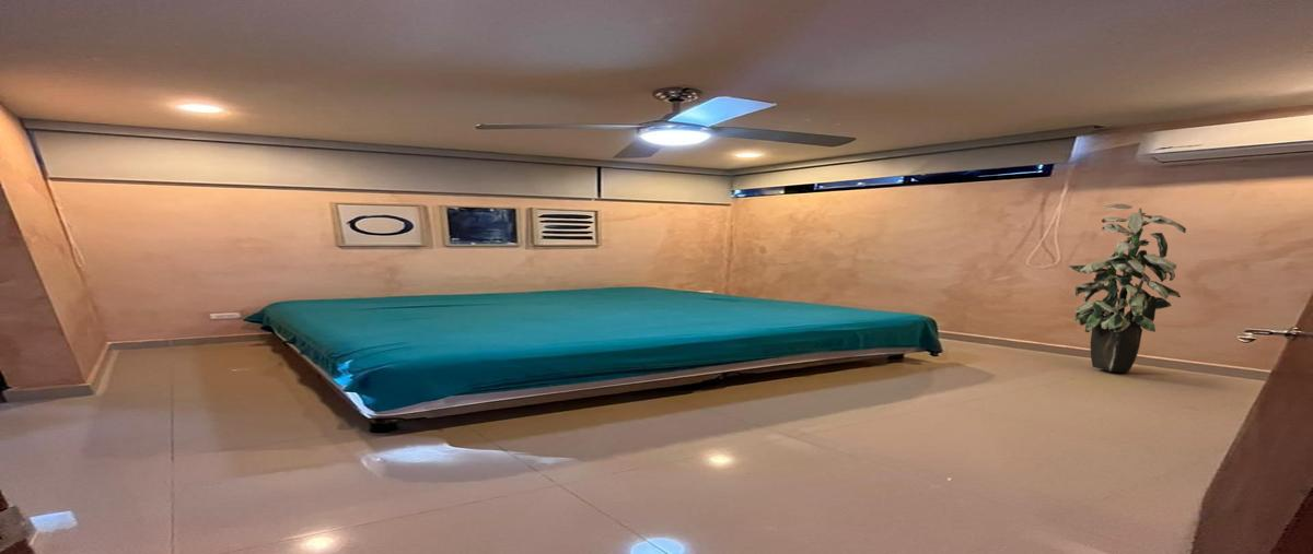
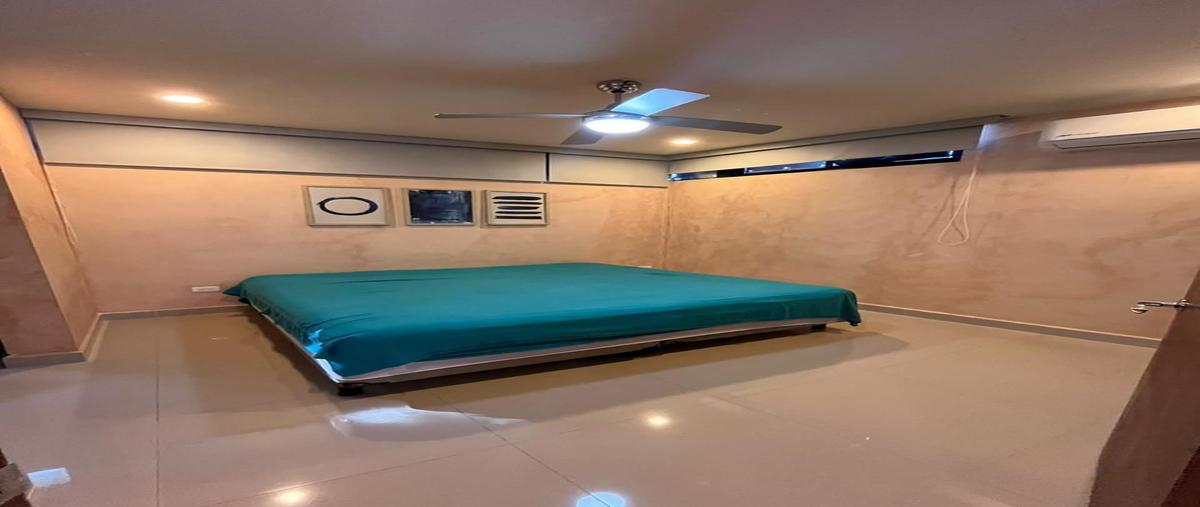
- indoor plant (1117, 287)
